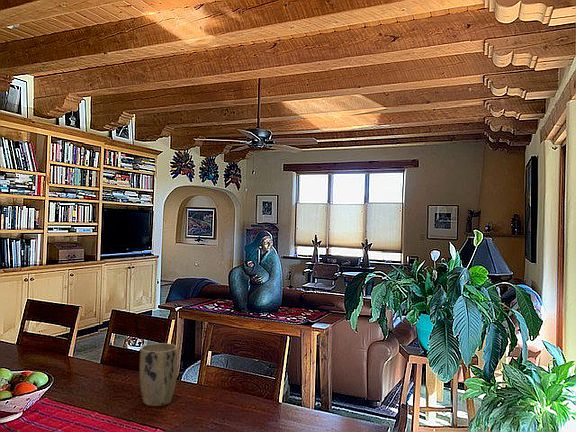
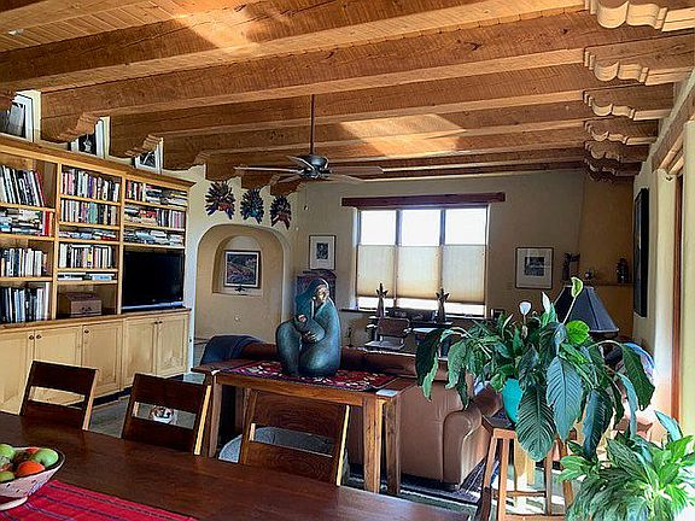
- plant pot (158, 374)
